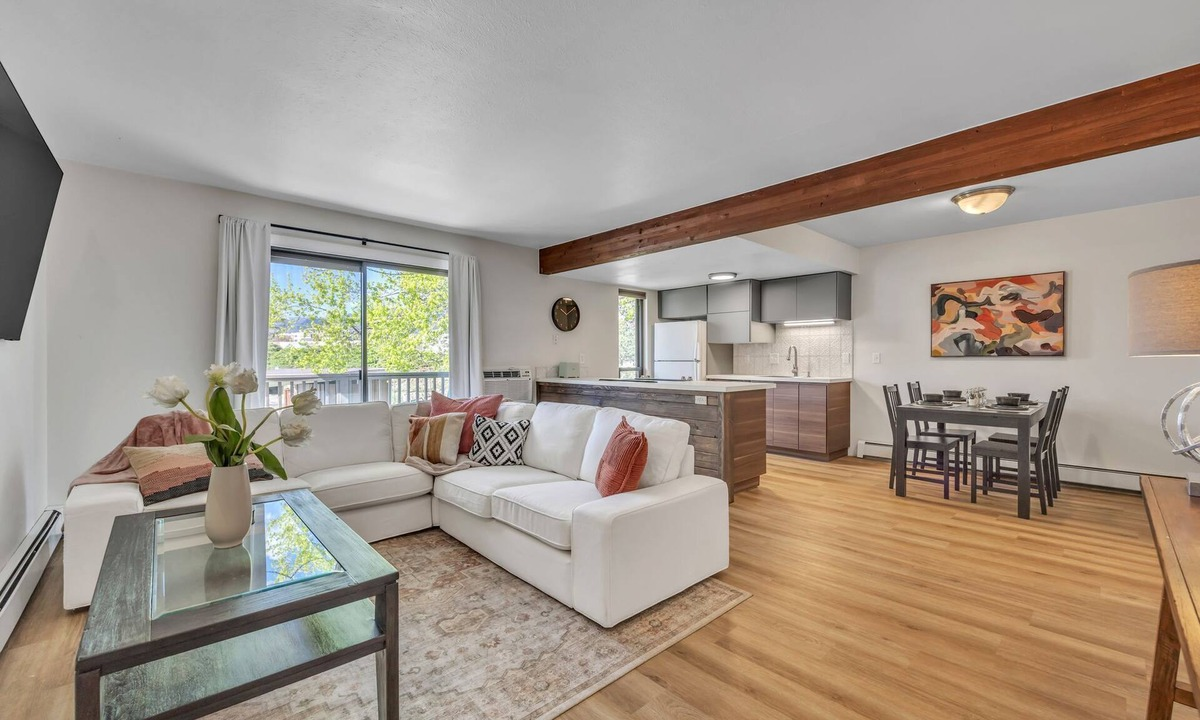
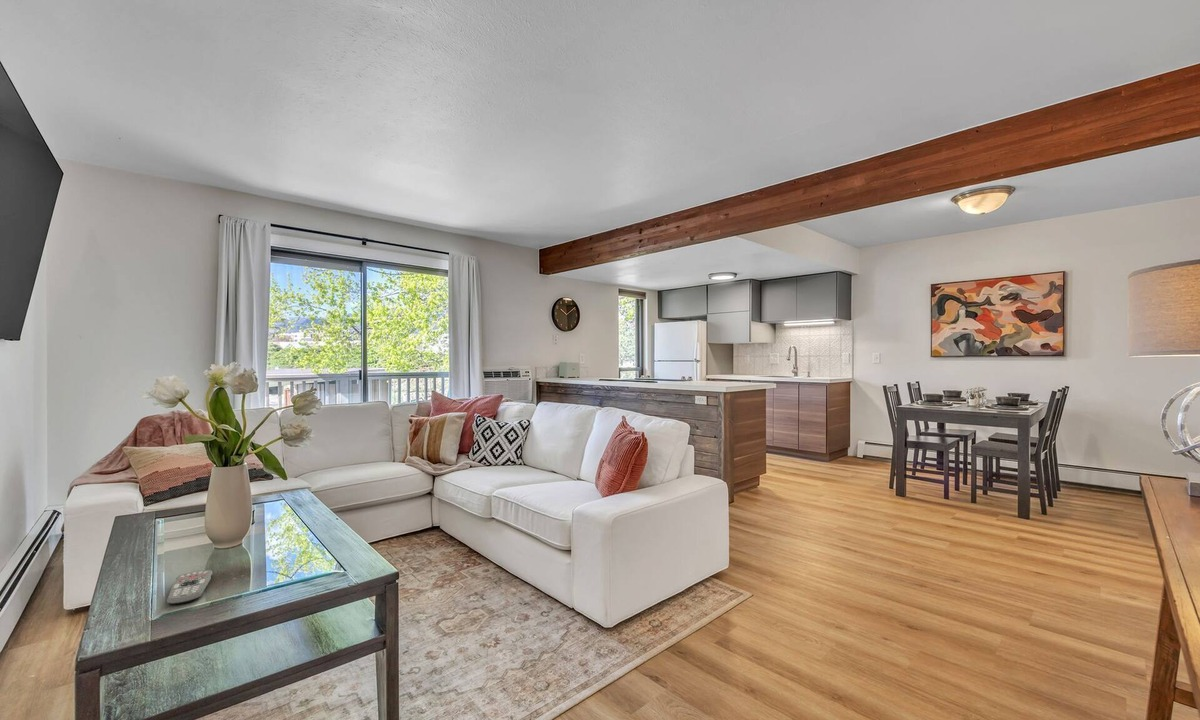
+ remote control (189, 587)
